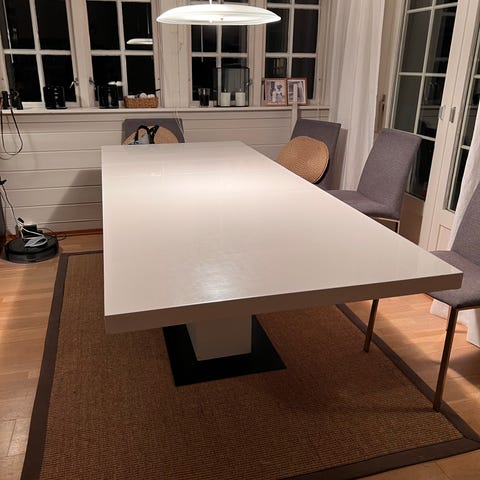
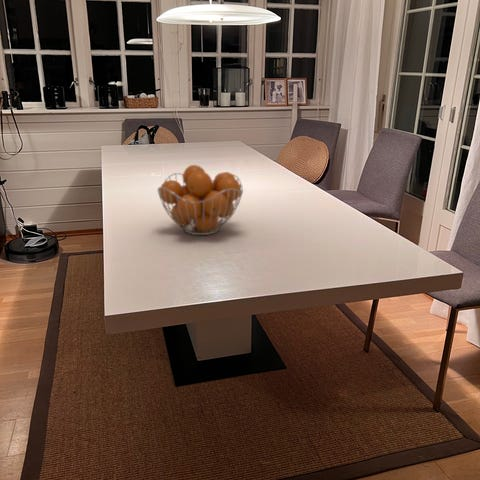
+ fruit basket (200, 199)
